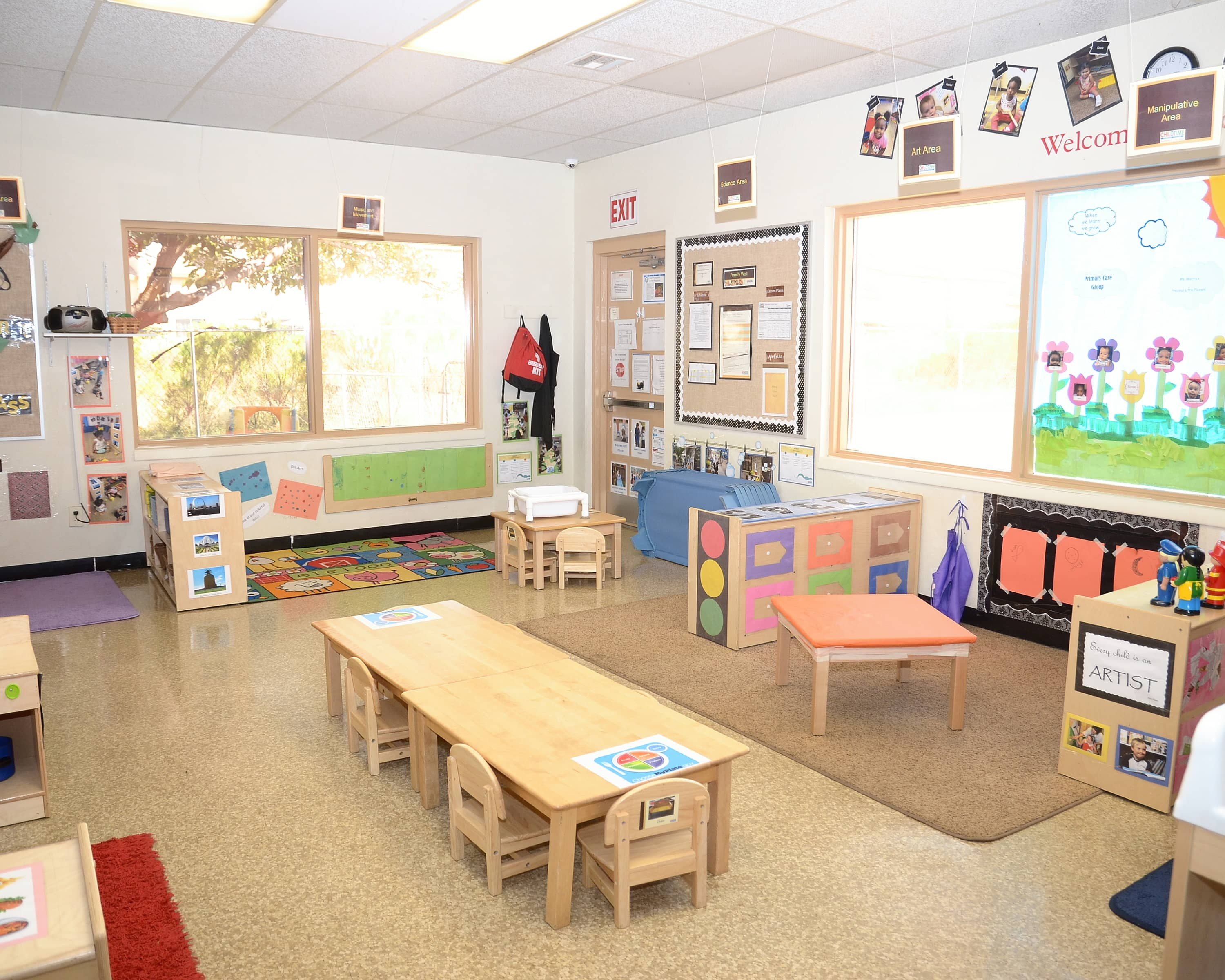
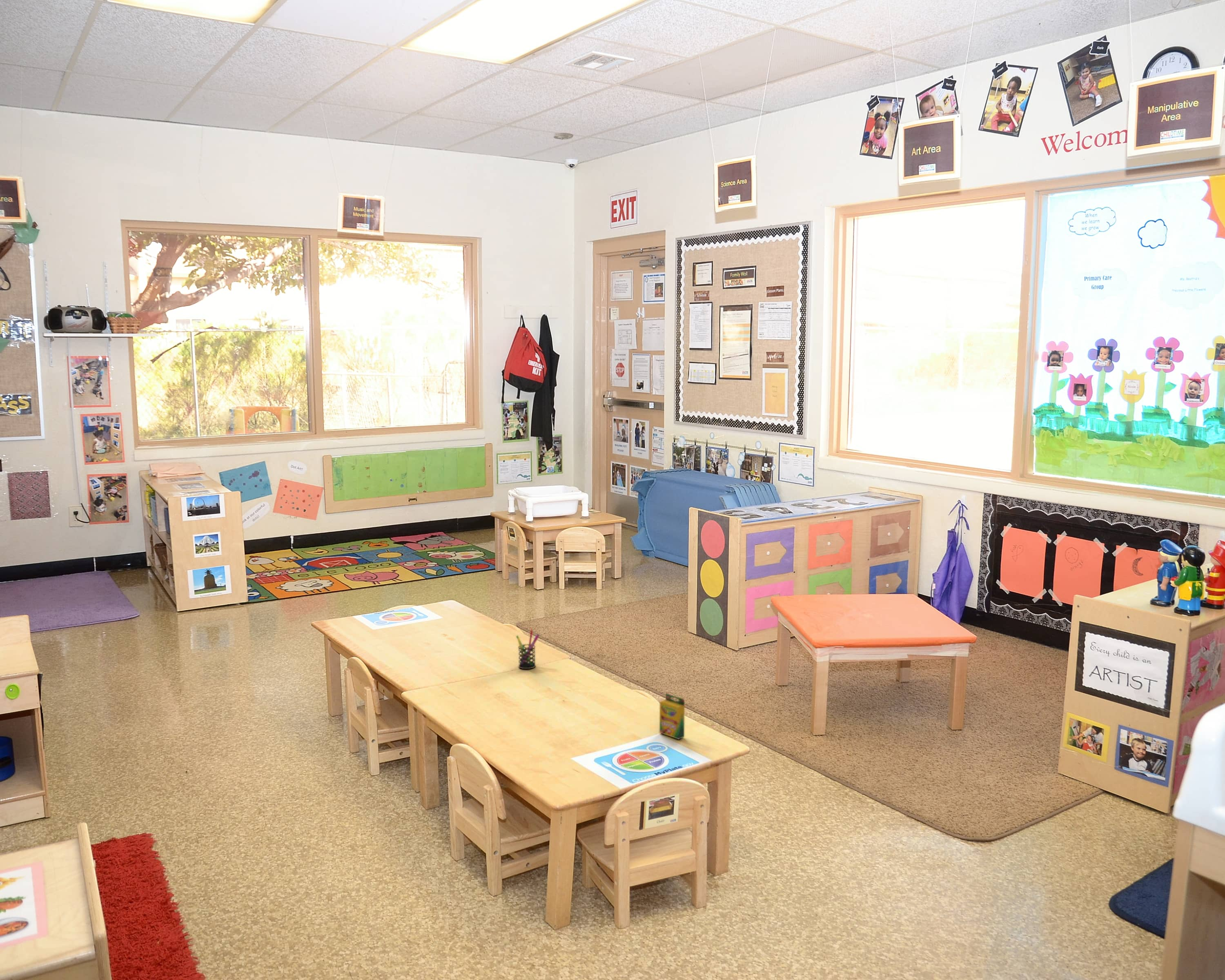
+ crayon box (672, 716)
+ smoke detector (563, 137)
+ pen holder (526, 648)
